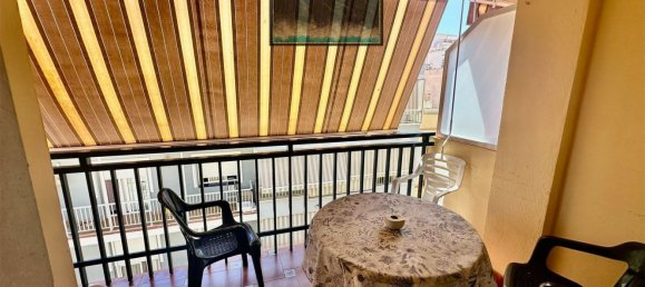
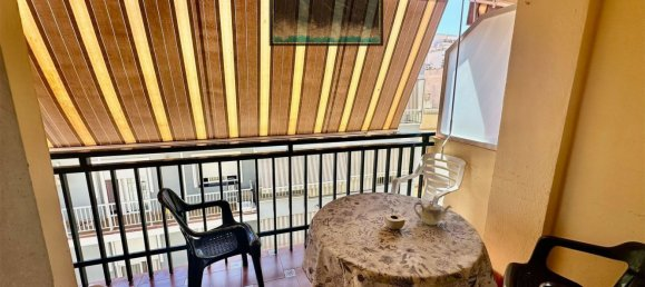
+ teapot (432, 211)
